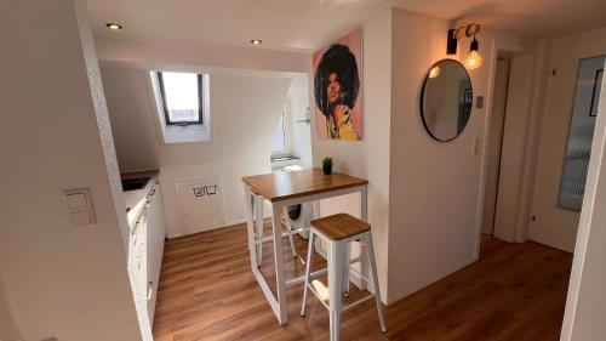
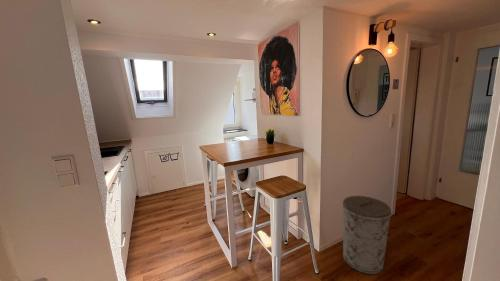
+ trash can (364, 231)
